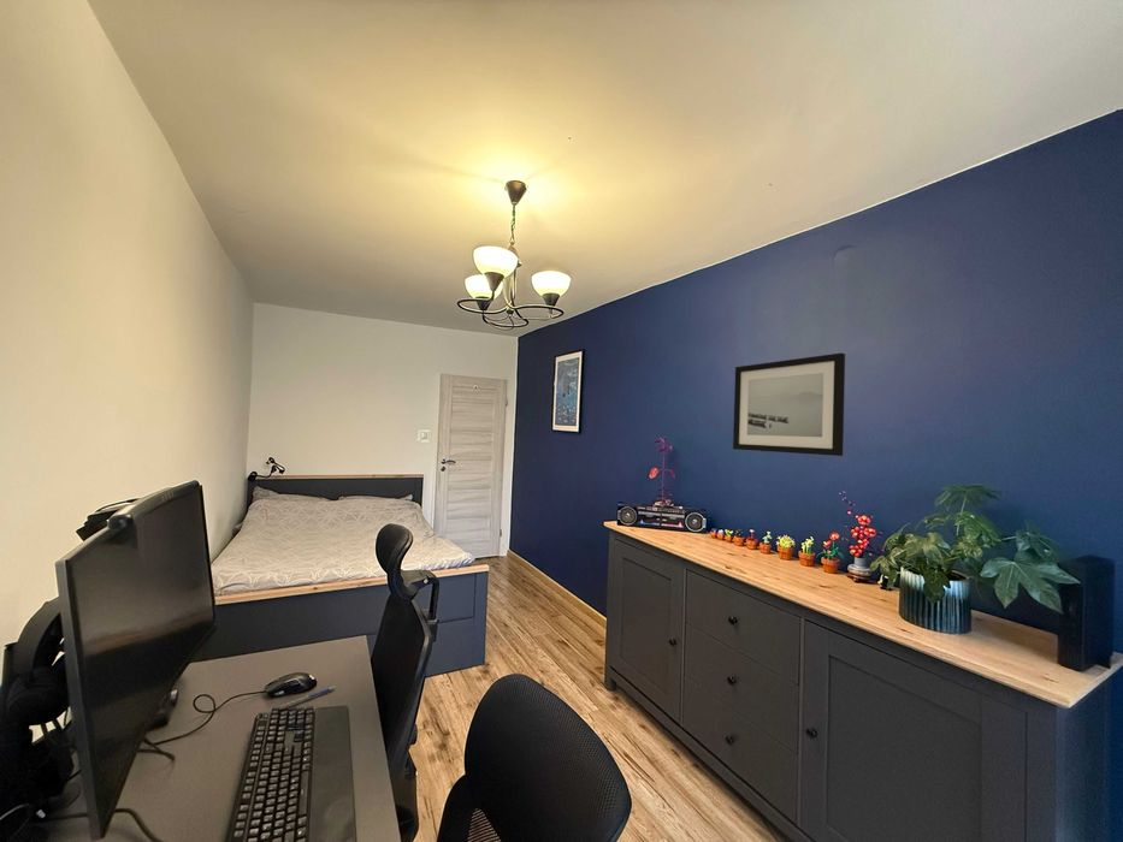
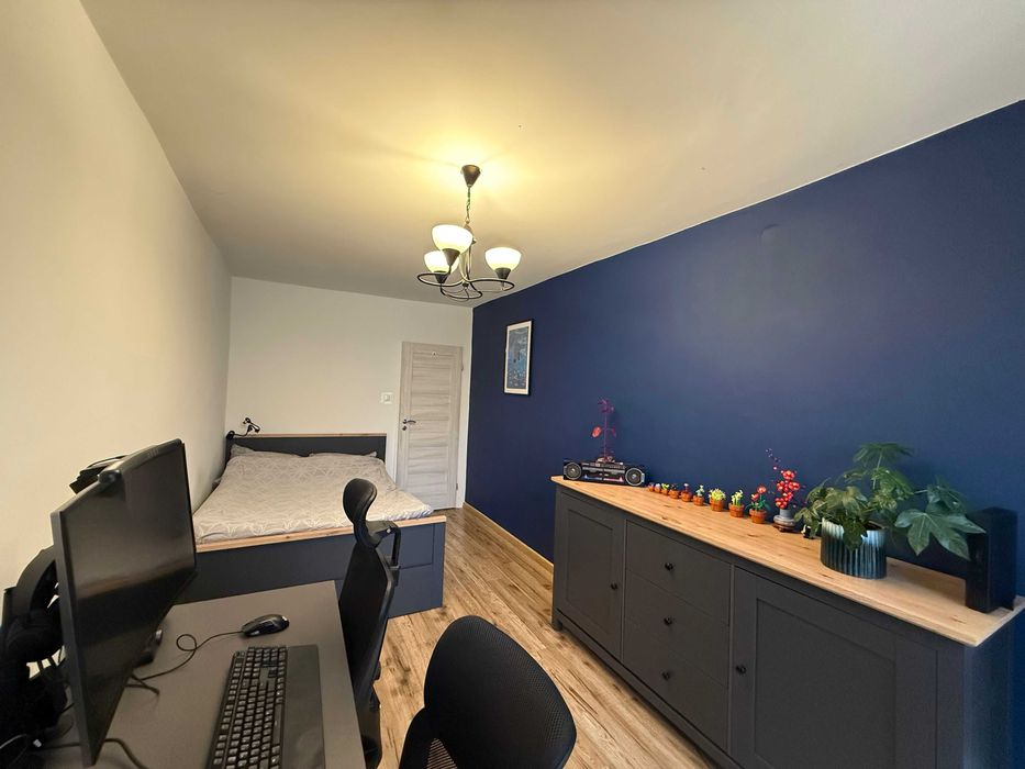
- pen (307, 696)
- wall art (782, 405)
